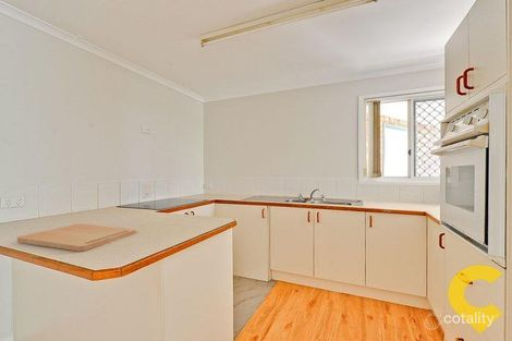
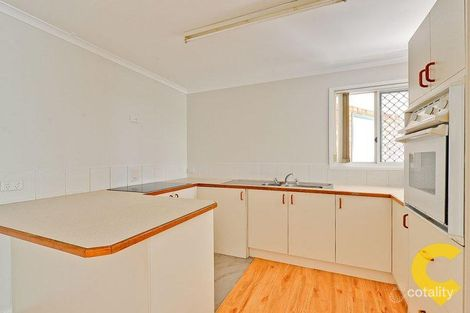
- cutting board (80, 234)
